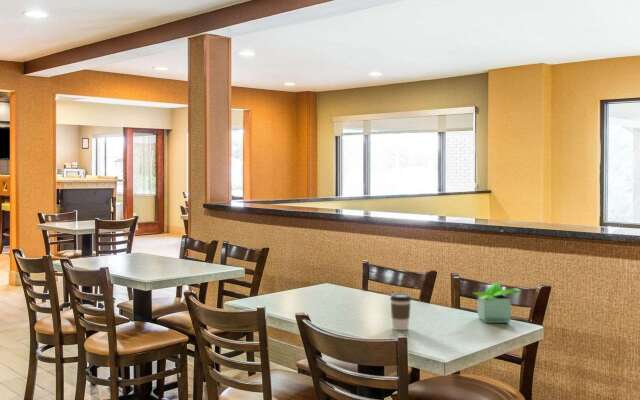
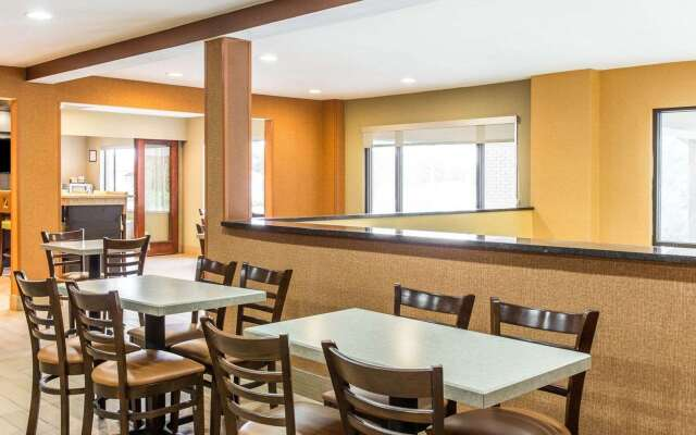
- coffee cup (400, 311)
- potted plant (496, 302)
